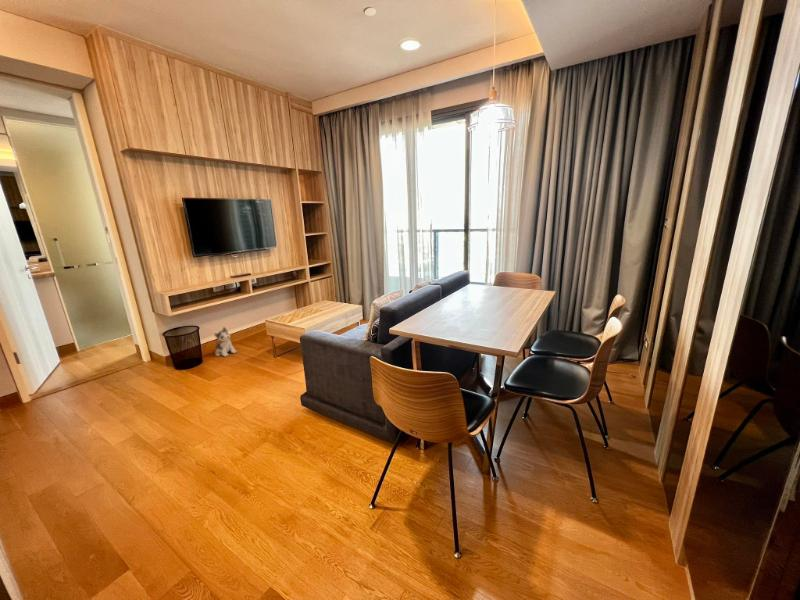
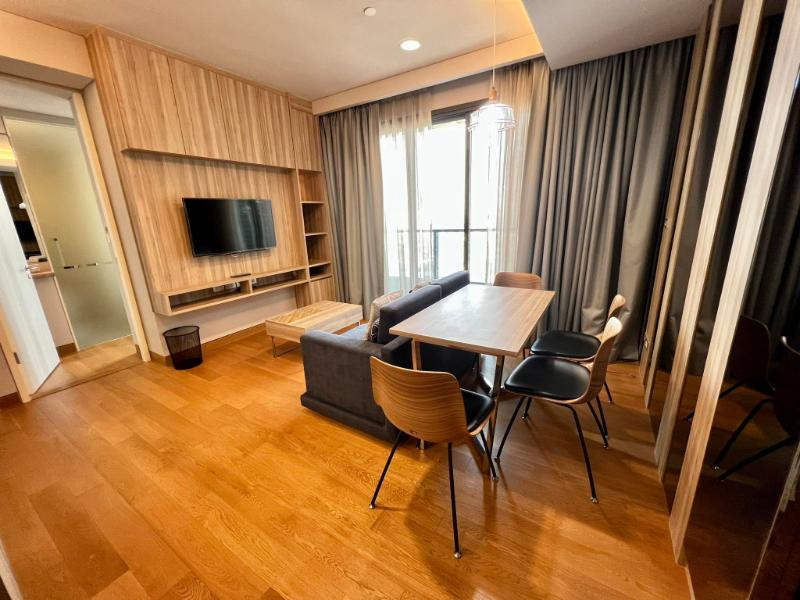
- plush toy (222, 339)
